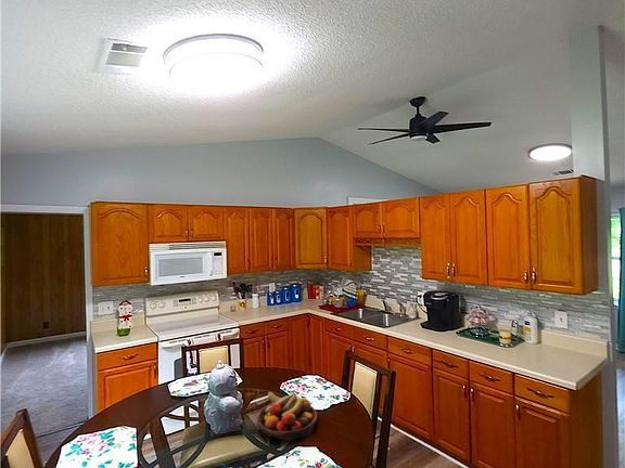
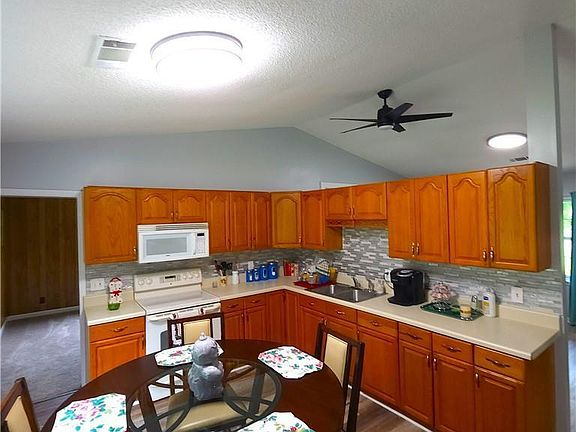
- fruit bowl (286, 413)
